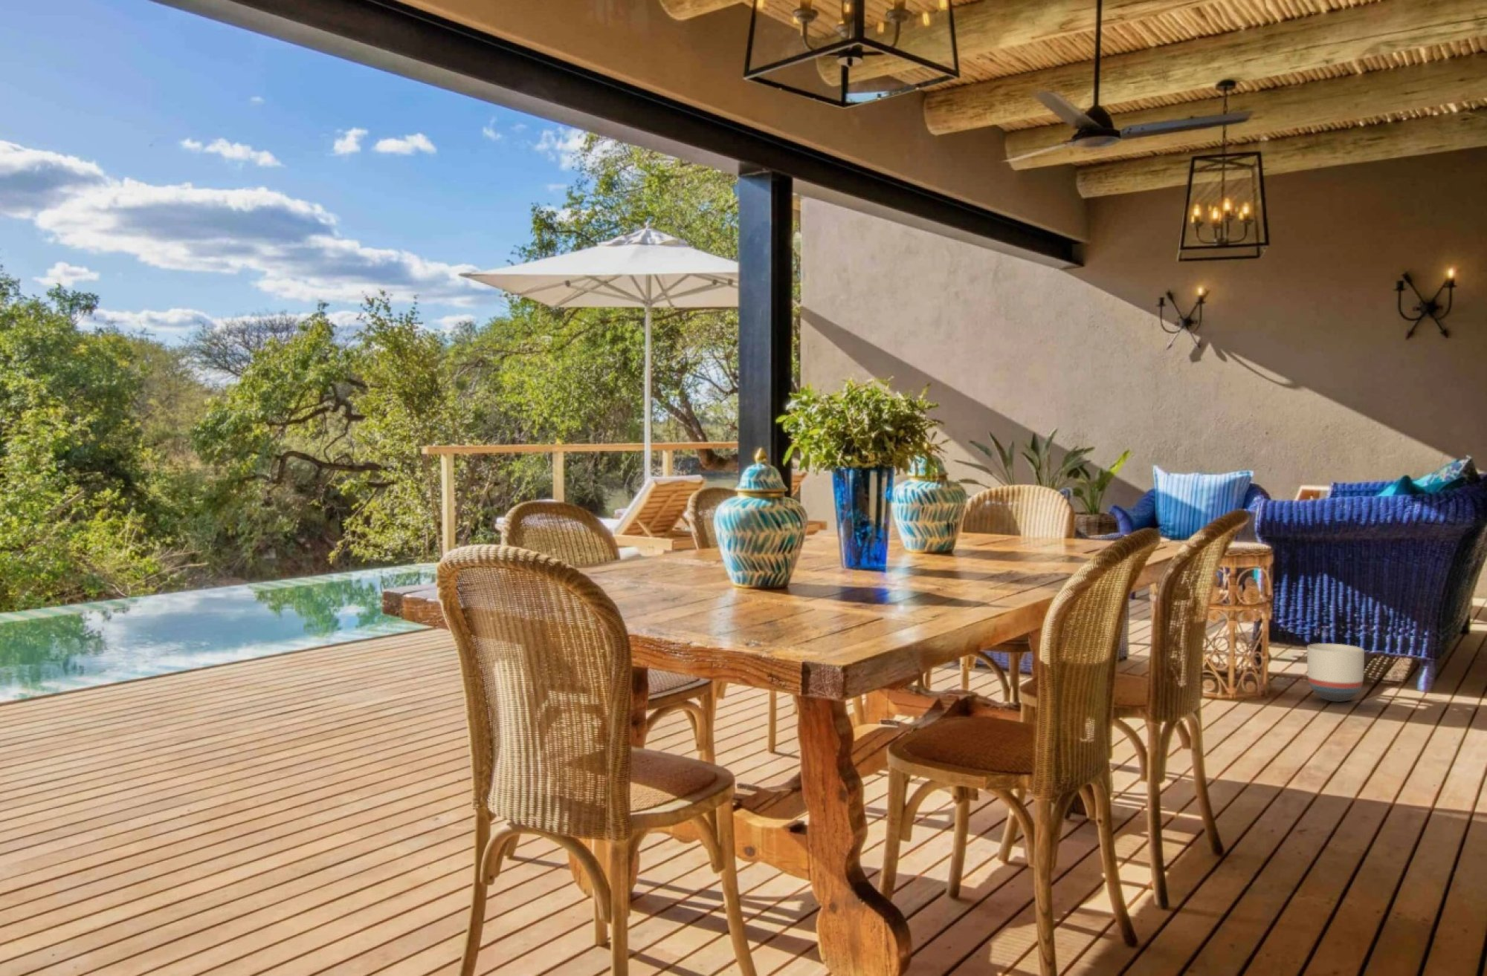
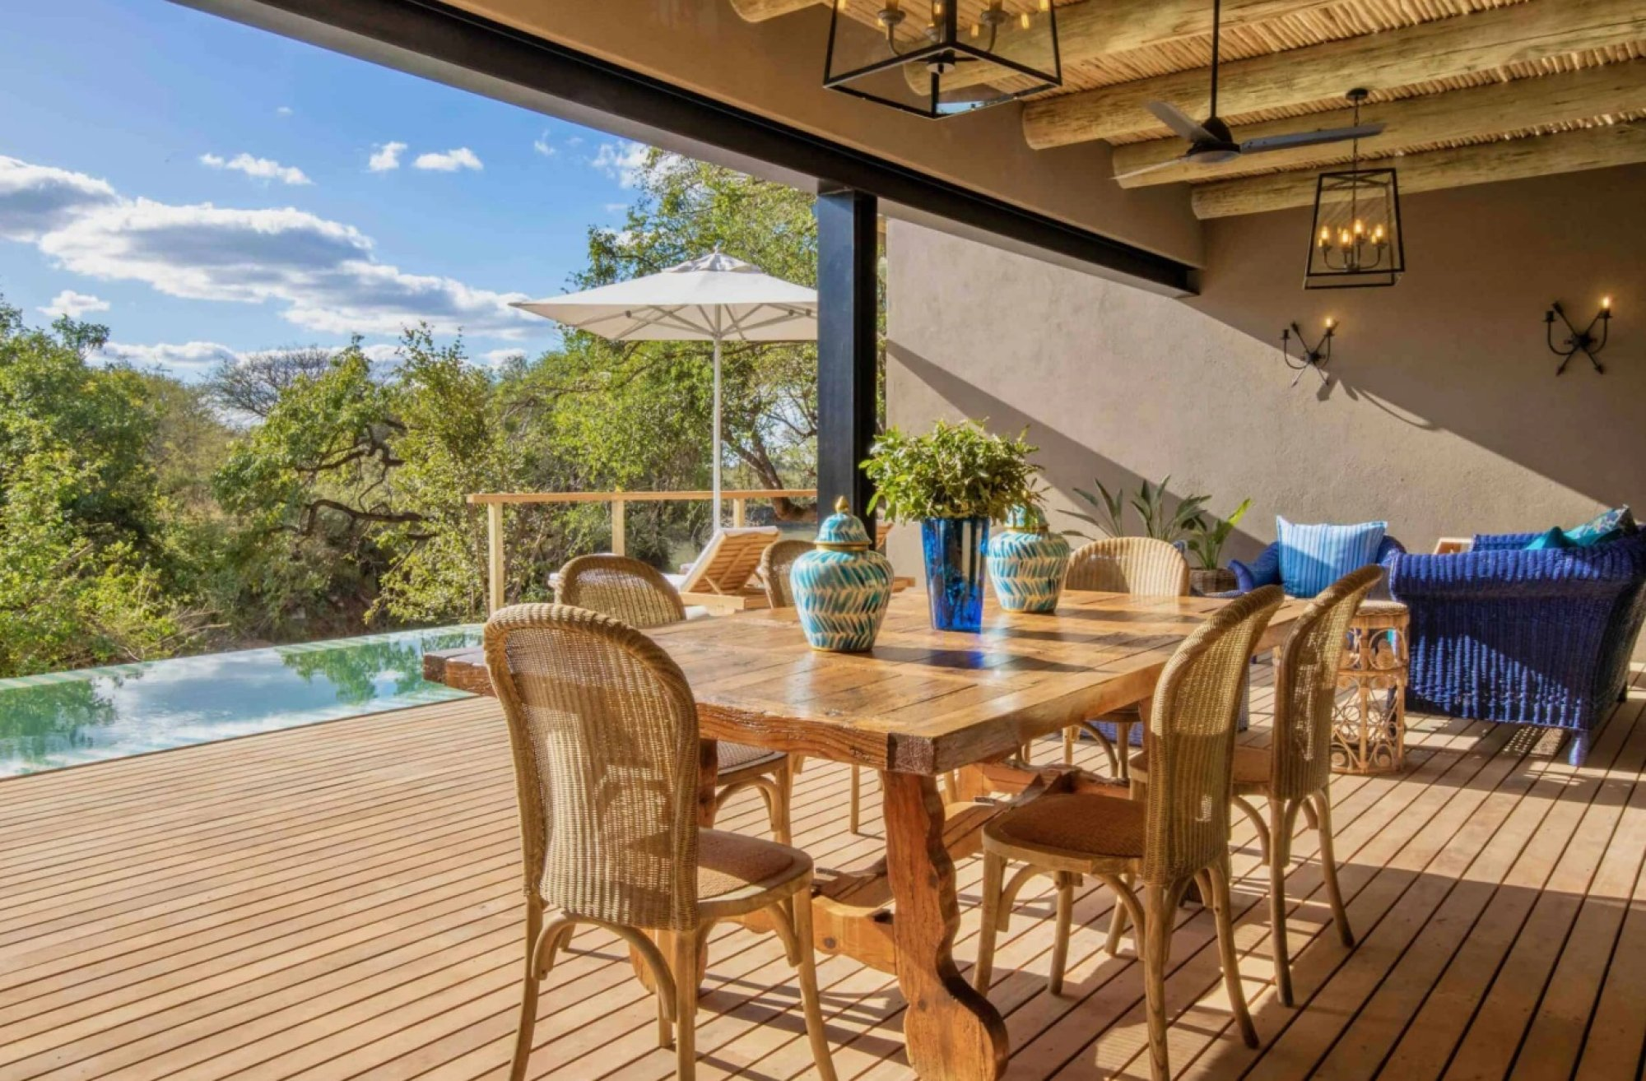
- planter (1334, 673)
